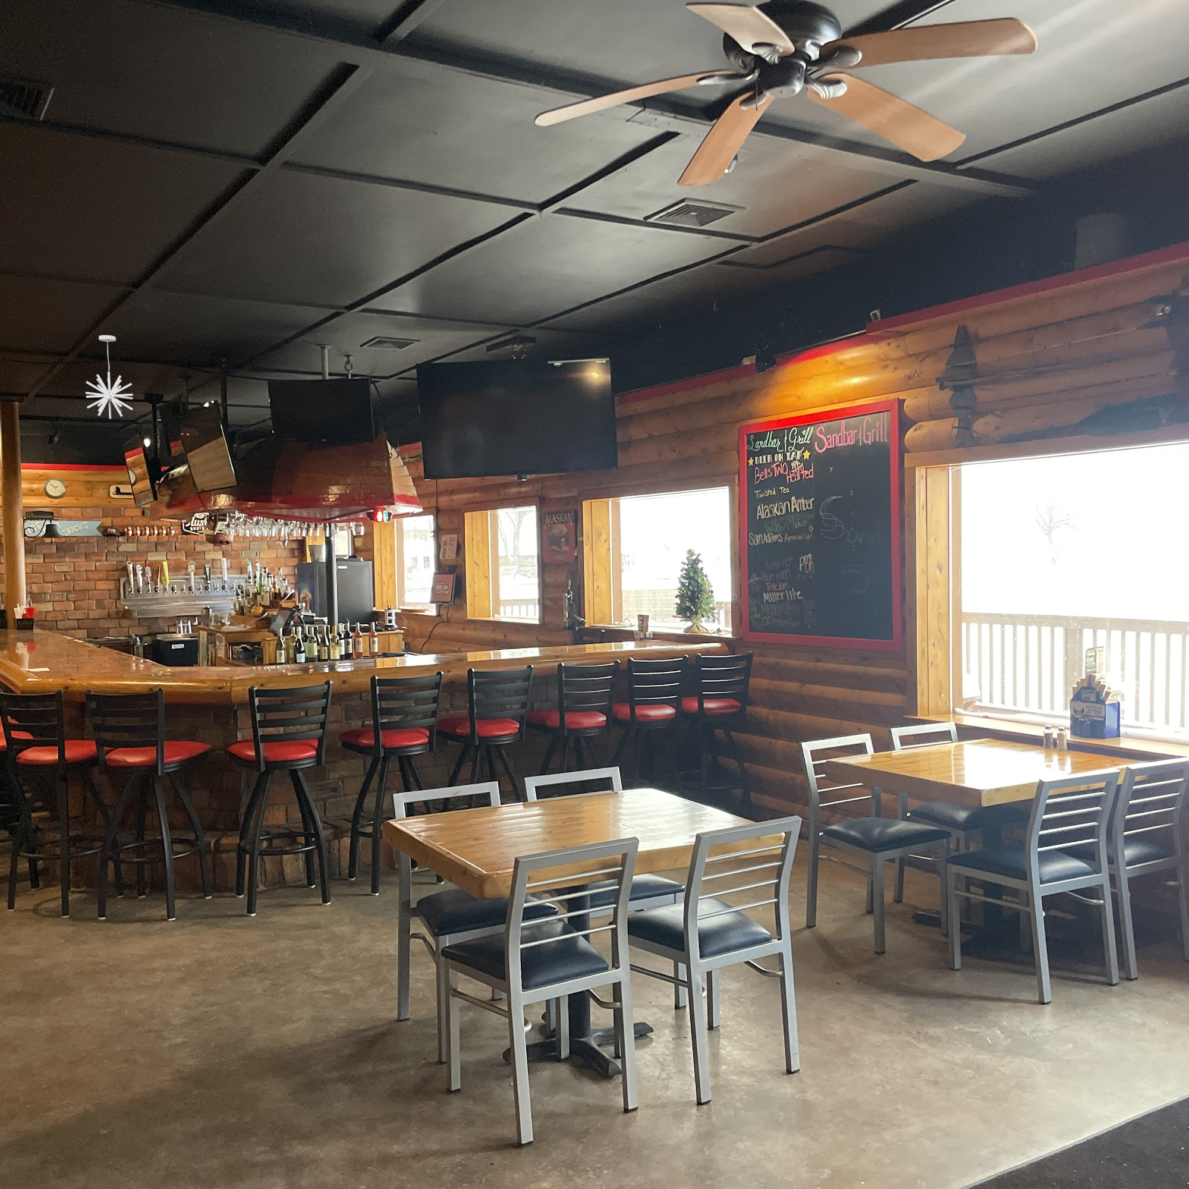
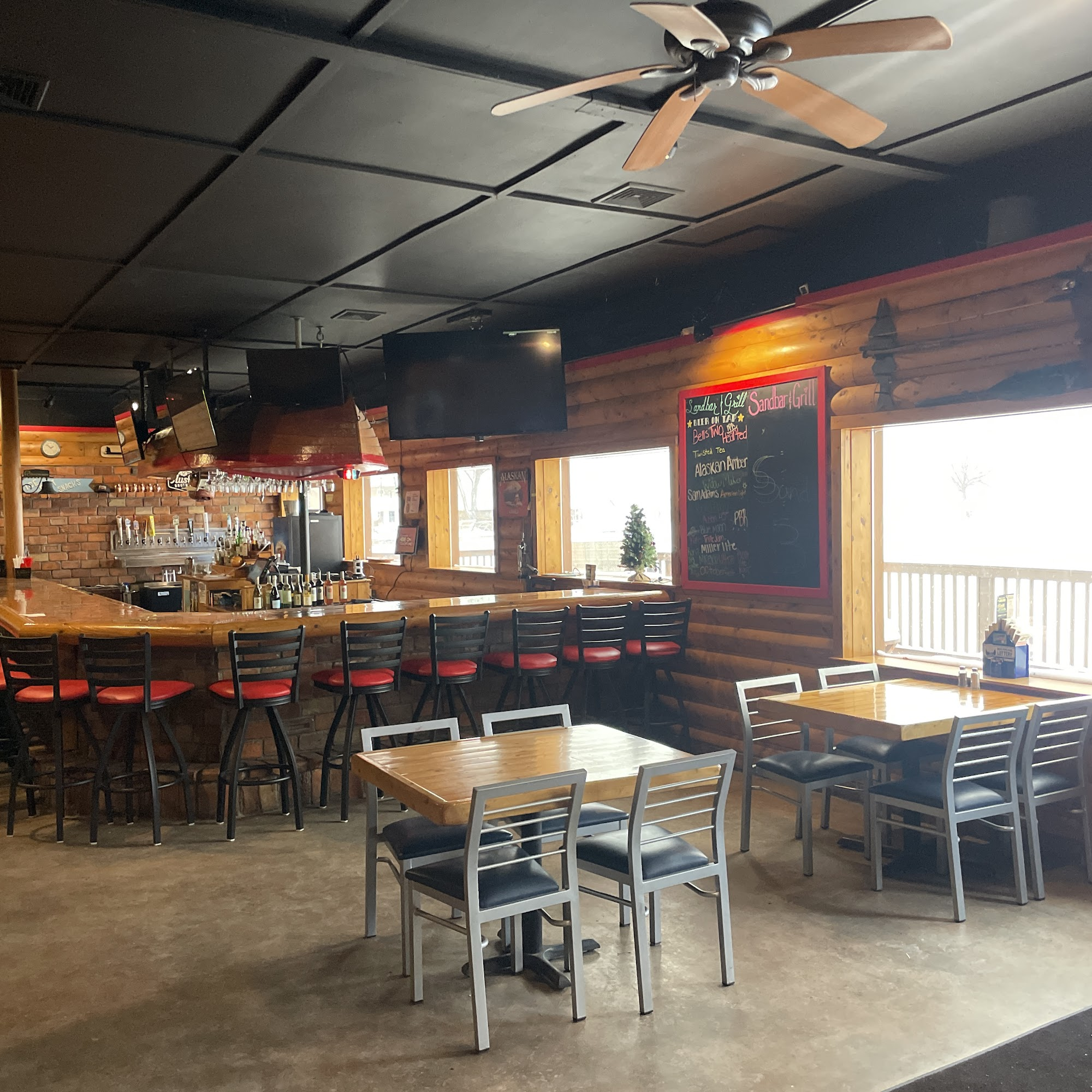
- pendant light (109, 377)
